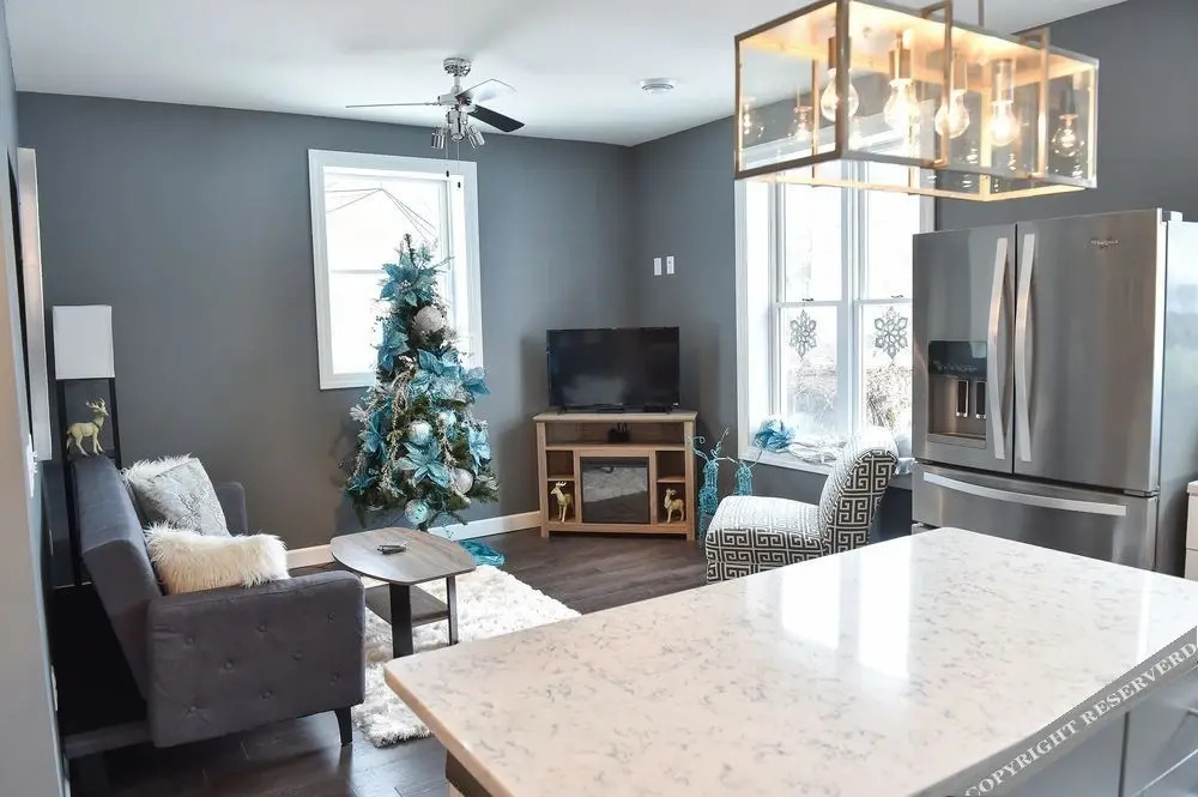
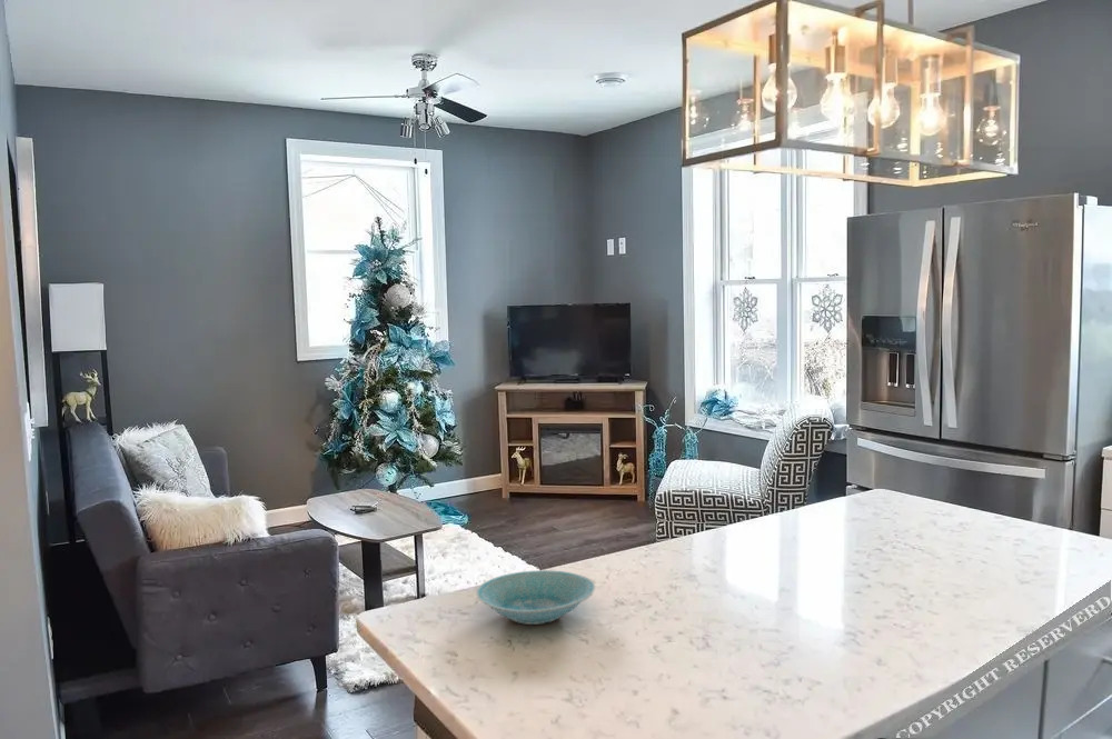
+ bowl (536, 600)
